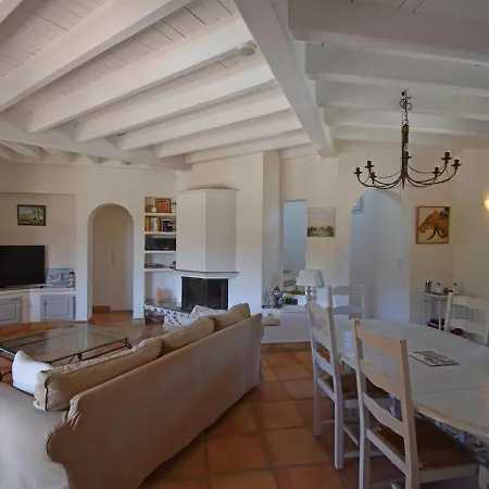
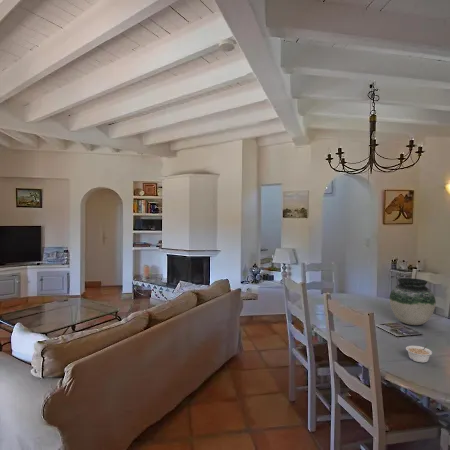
+ vase (411, 301)
+ legume (418, 353)
